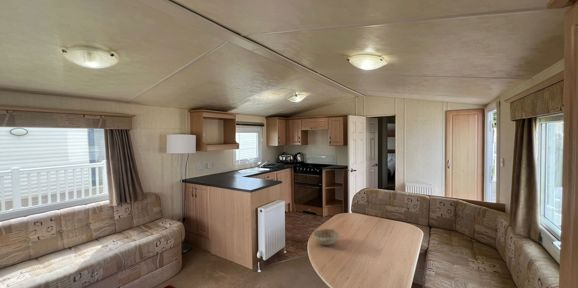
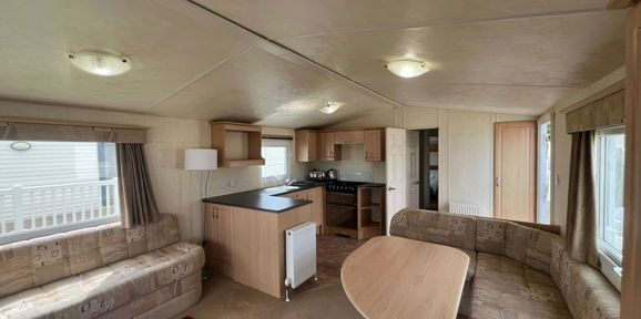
- decorative bowl (326, 237)
